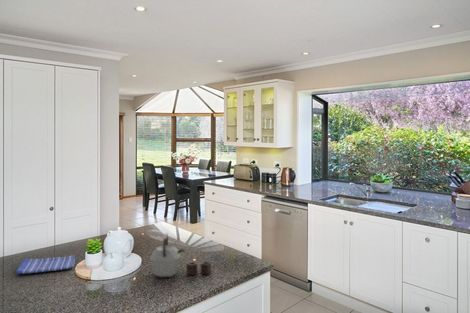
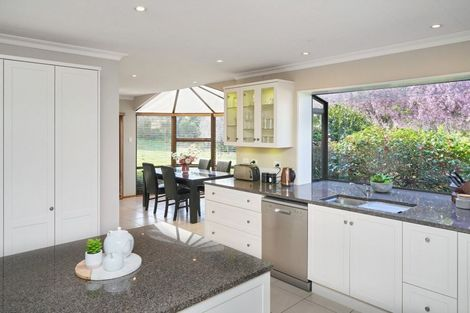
- dish towel (47, 263)
- kettle (179, 254)
